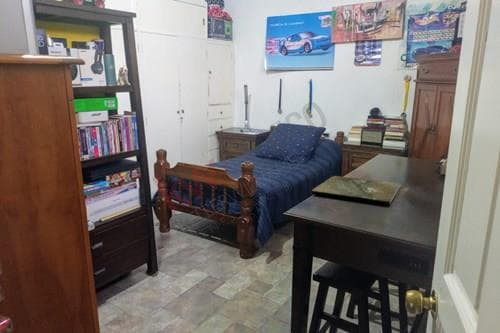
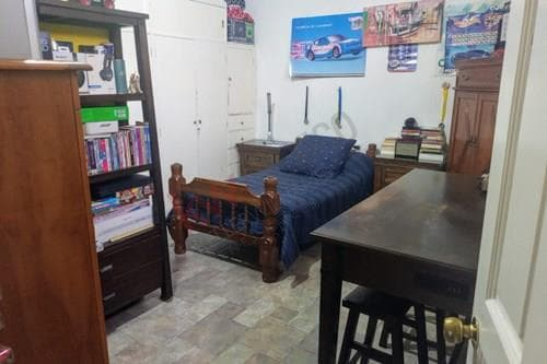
- aerial map (357, 188)
